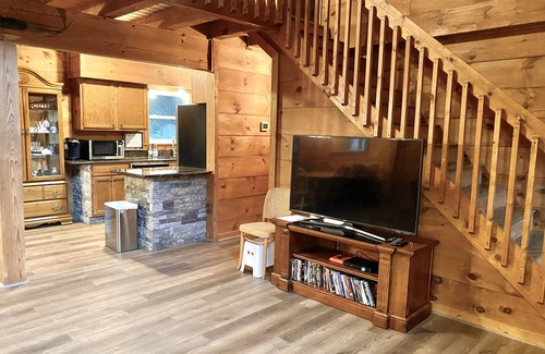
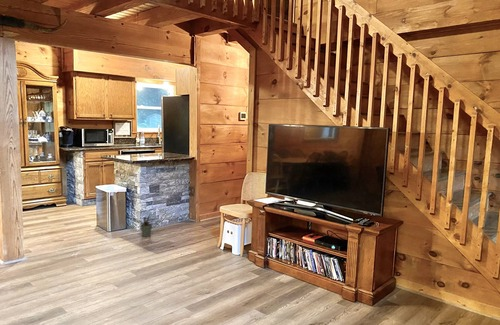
+ potted plant (146, 225)
